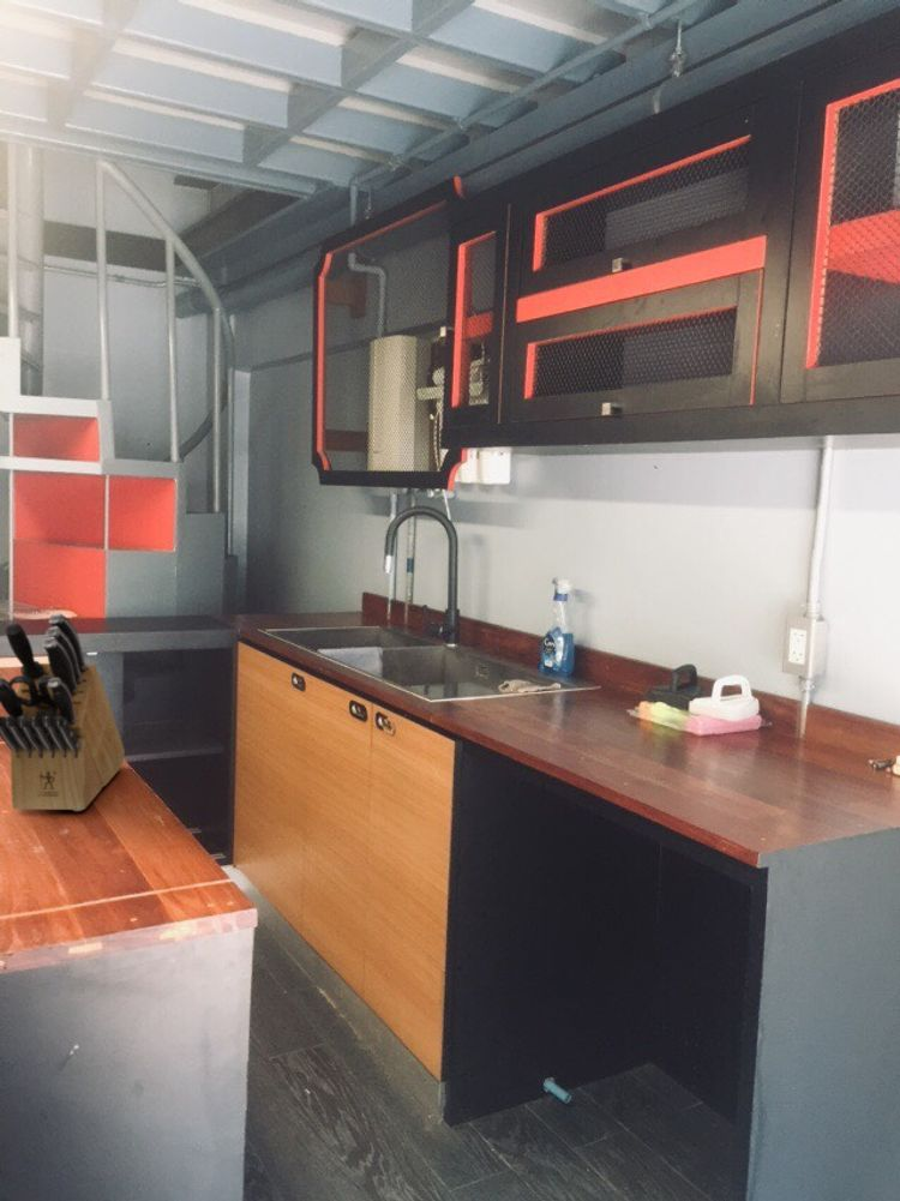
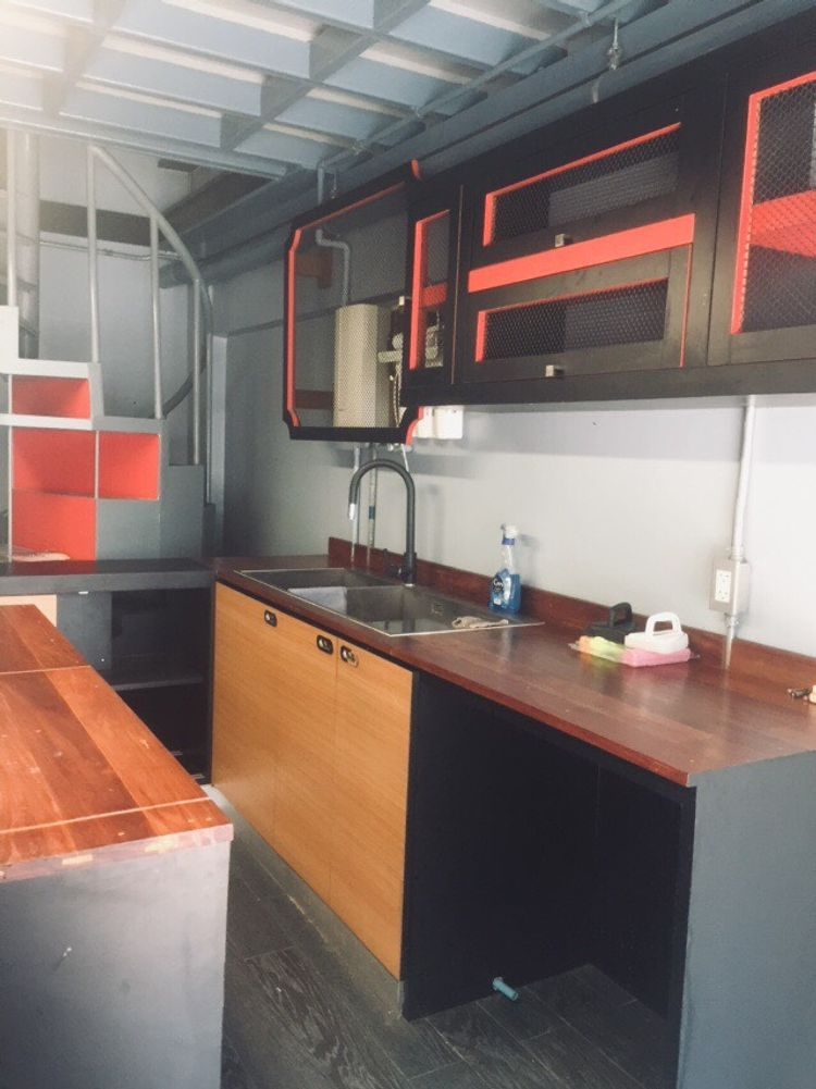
- knife block (62, 701)
